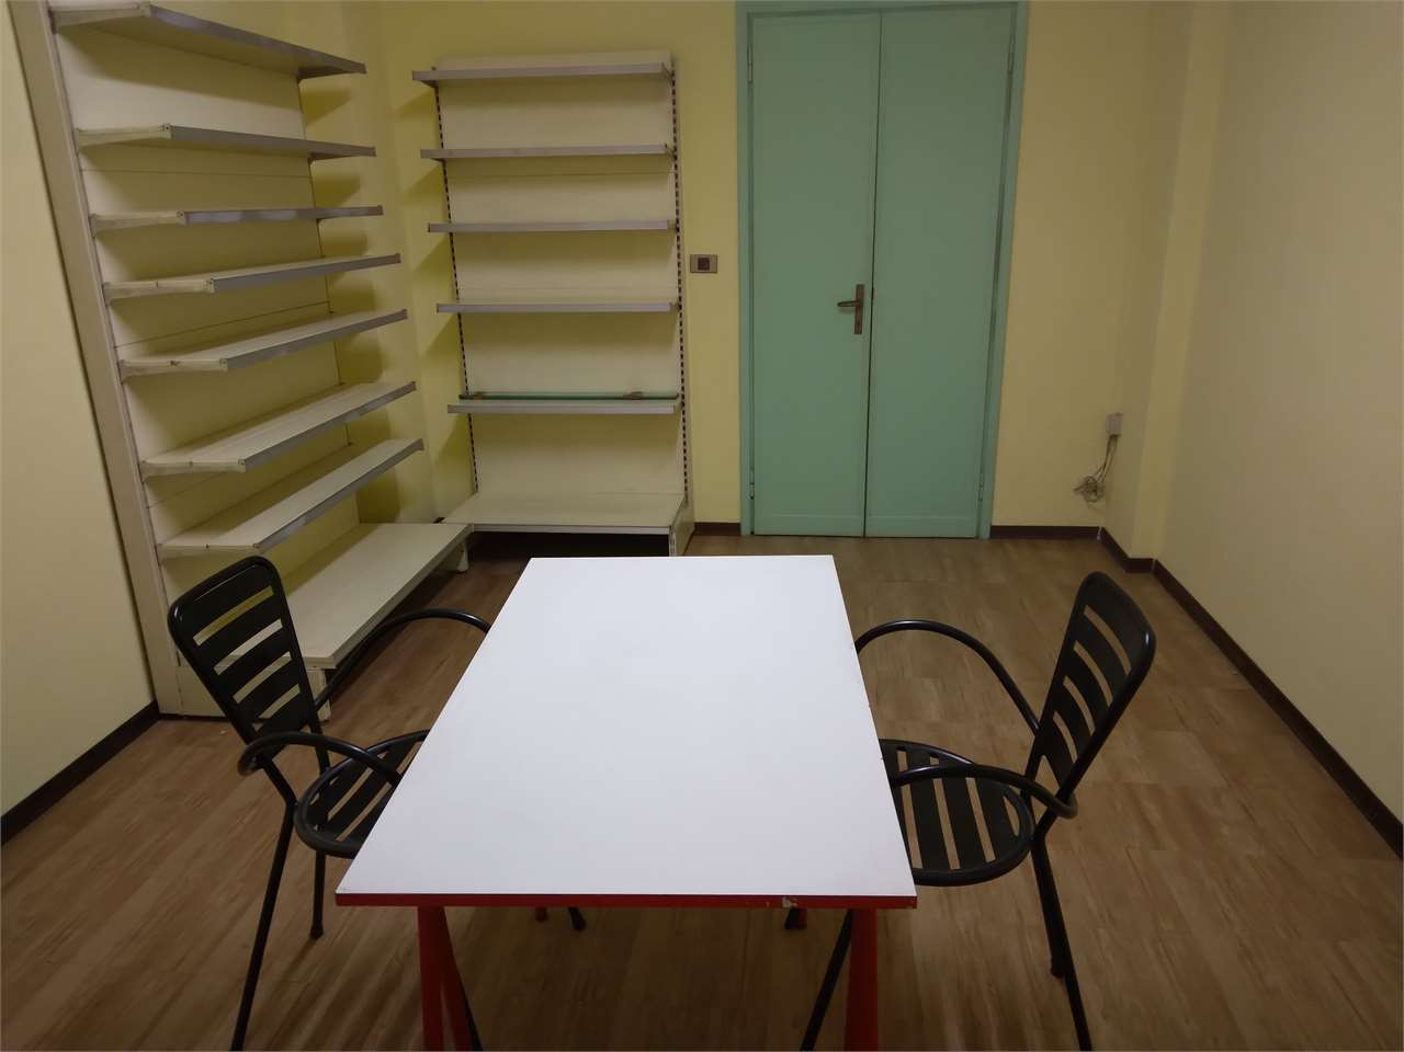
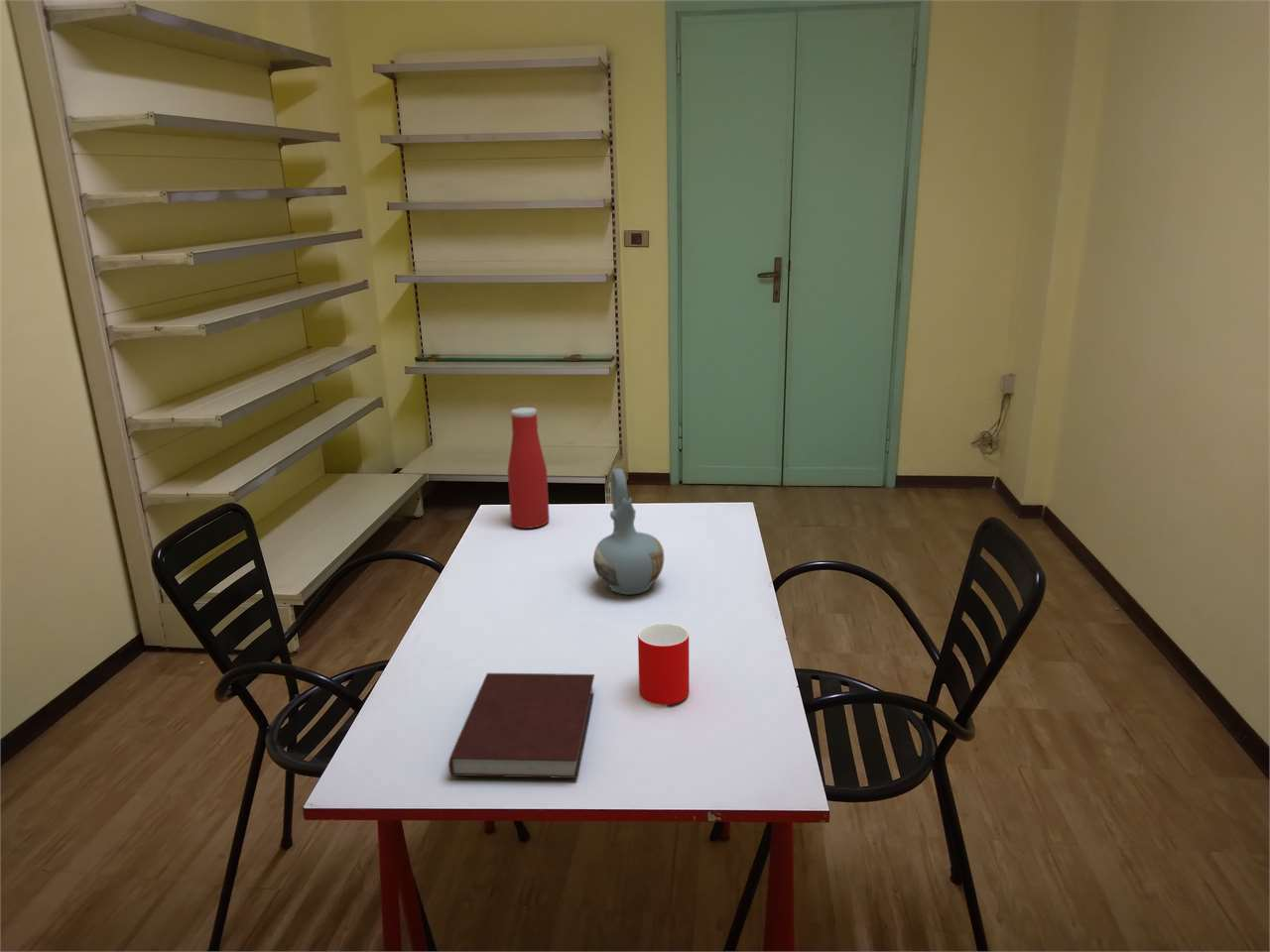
+ cup (663, 657)
+ notebook (527, 721)
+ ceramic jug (628, 531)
+ bottle (527, 466)
